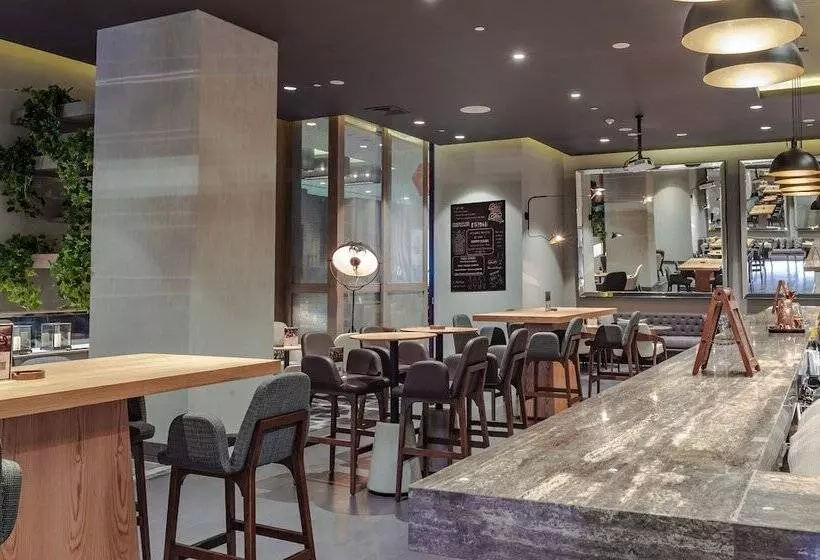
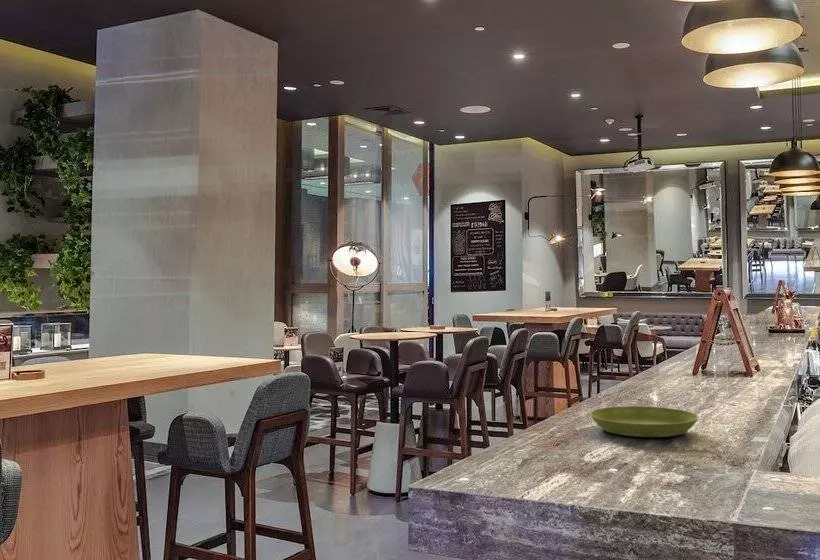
+ saucer (643, 422)
